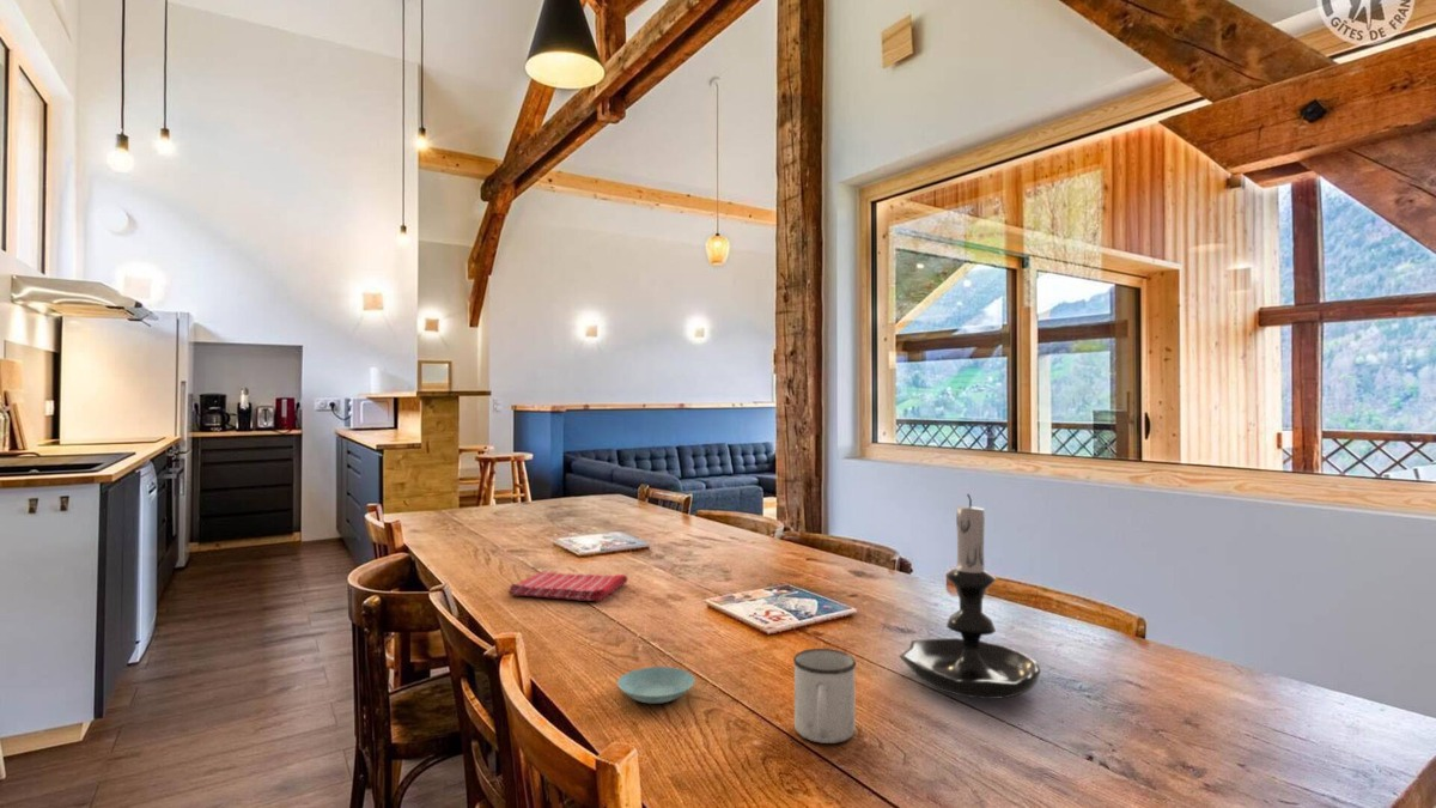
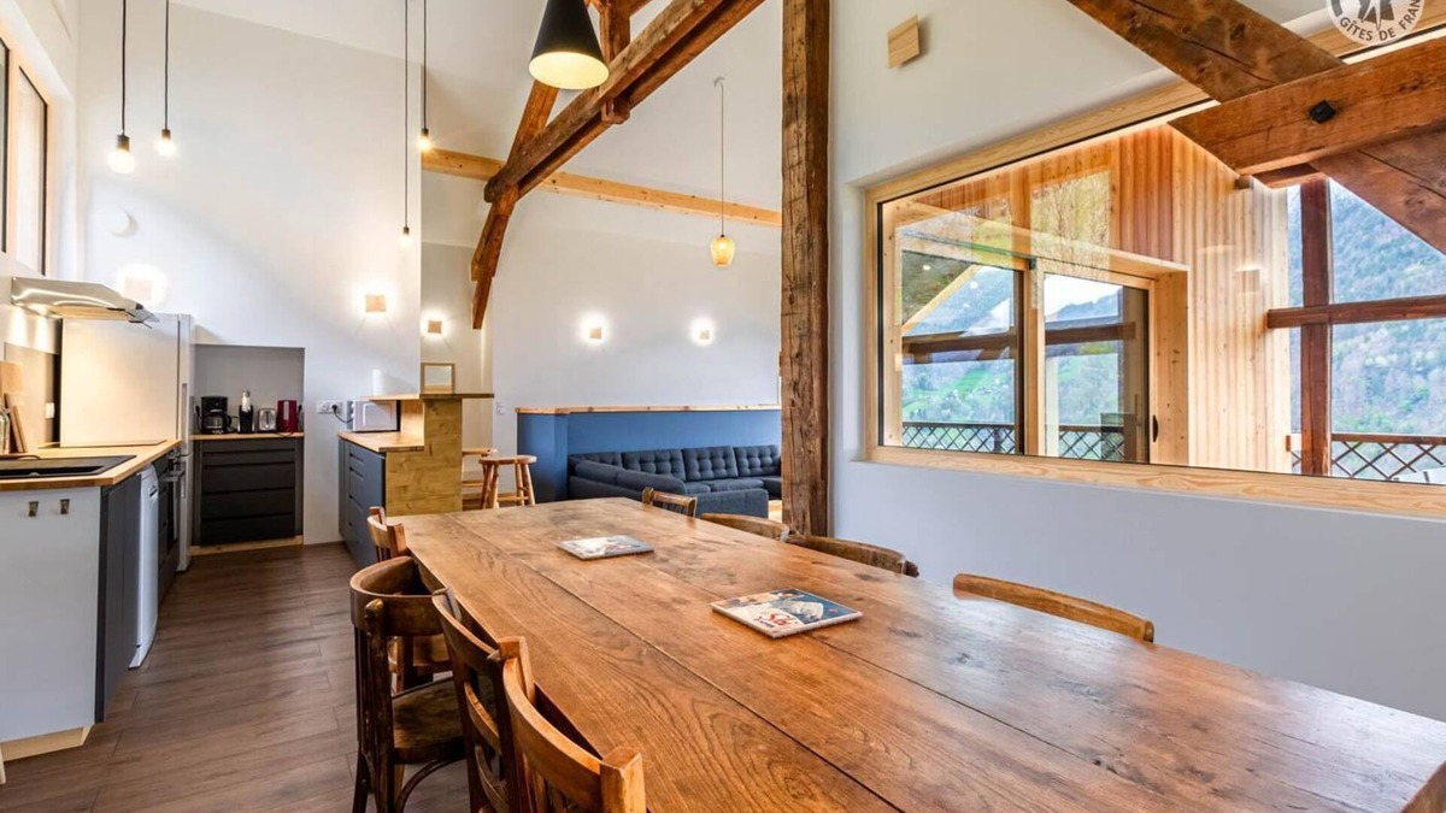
- mug (823, 700)
- candle holder (967, 588)
- saucer (656, 687)
- dish towel (570, 583)
